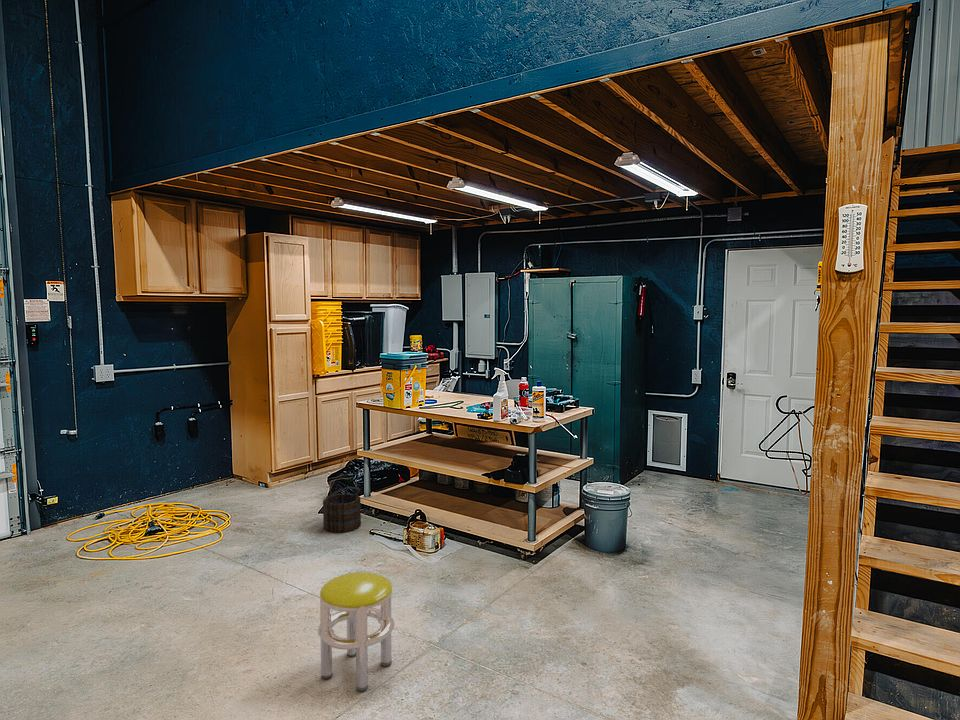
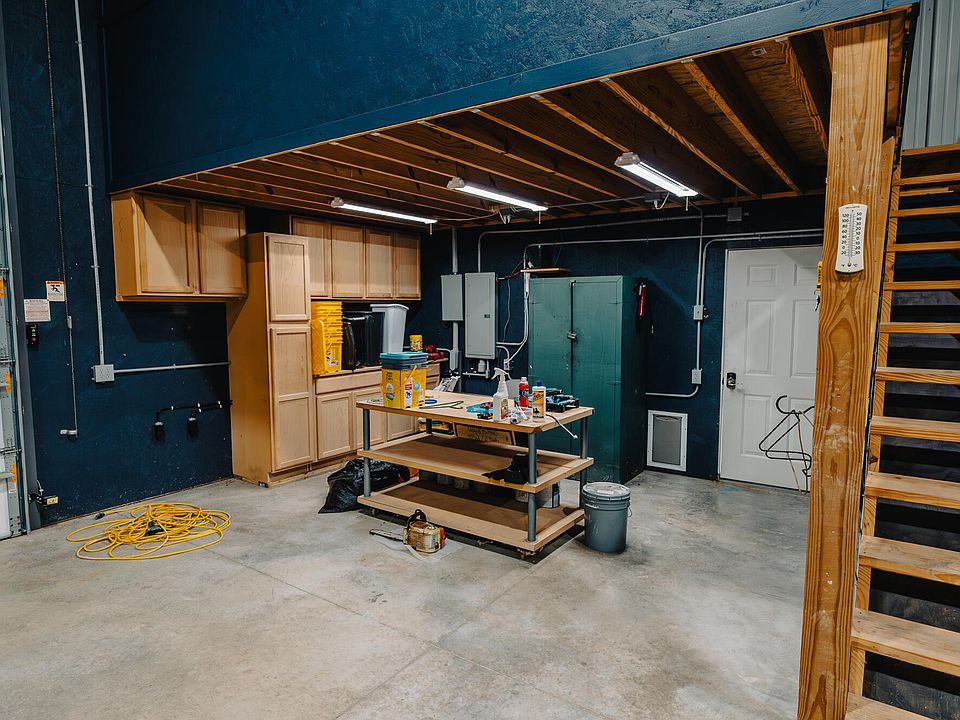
- bucket (342, 505)
- stool (356, 627)
